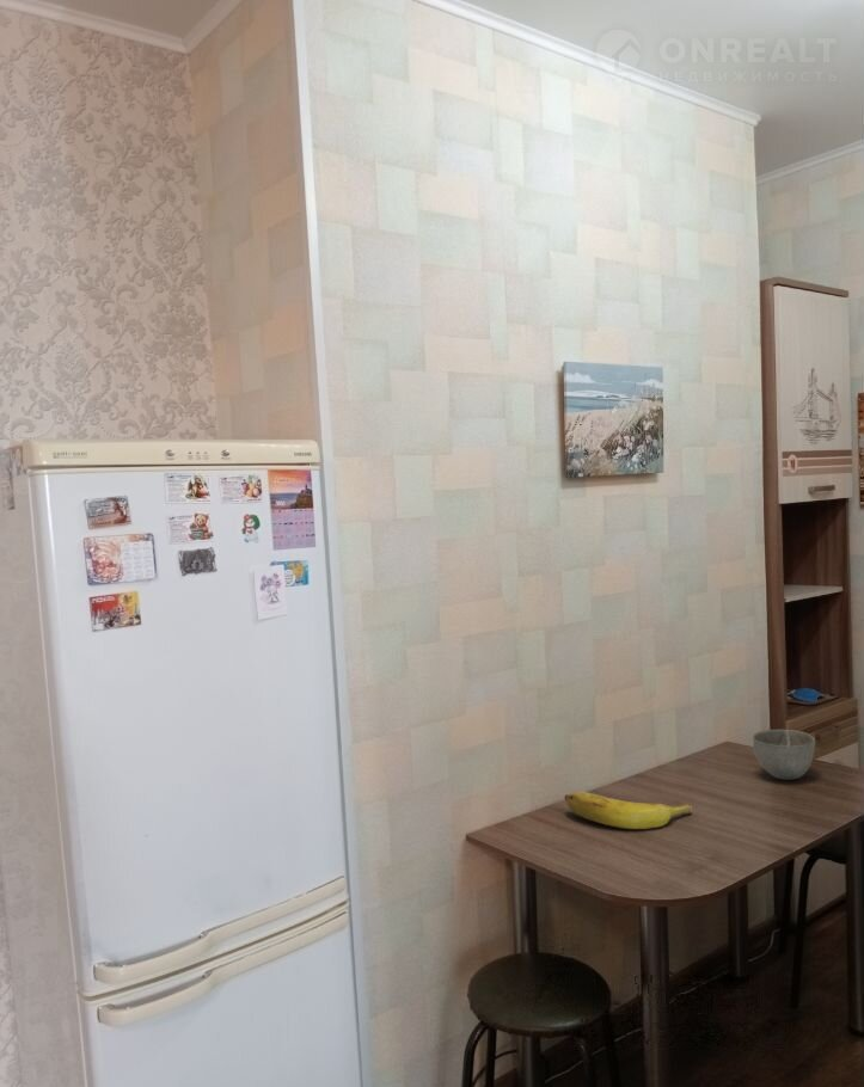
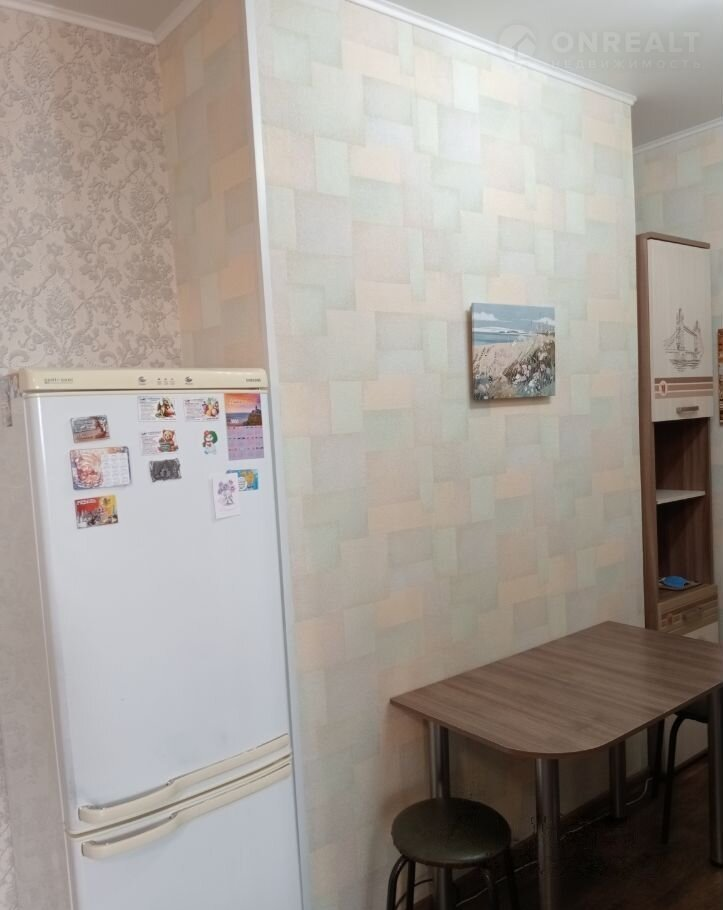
- banana (620, 803)
- bowl (784, 756)
